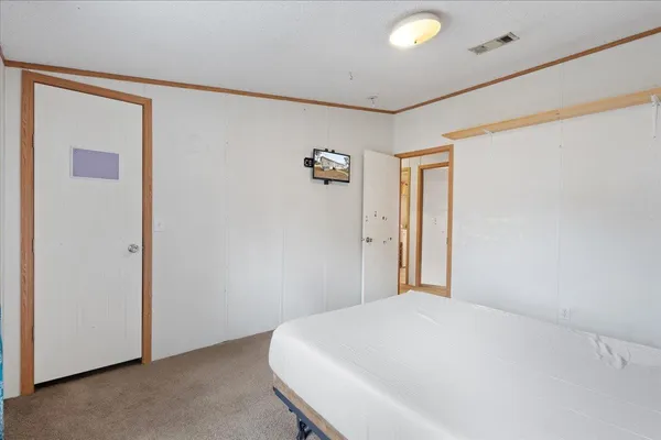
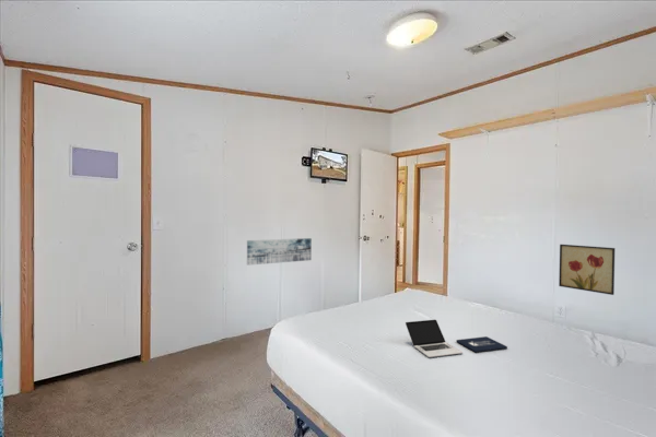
+ wall art (585, 268)
+ laptop (457, 340)
+ wall art (280, 250)
